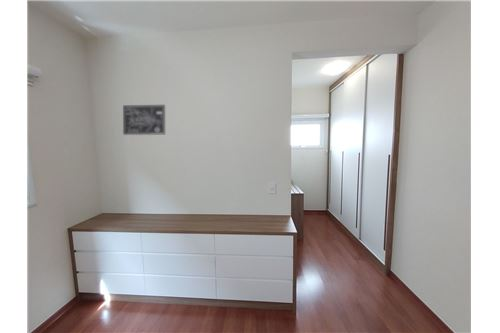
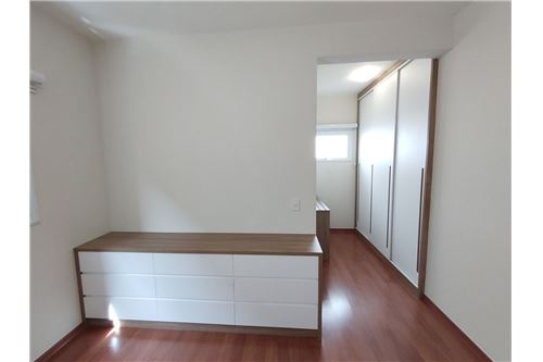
- wall art (144, 119)
